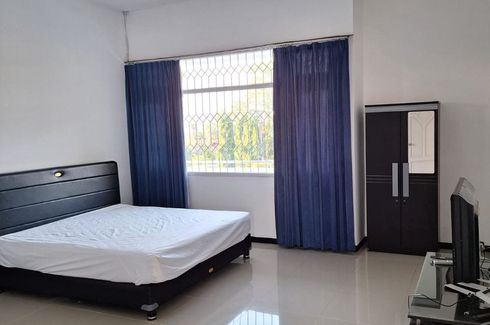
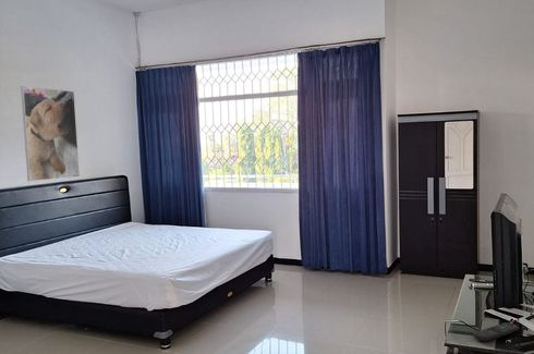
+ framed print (51, 134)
+ remote control (496, 331)
